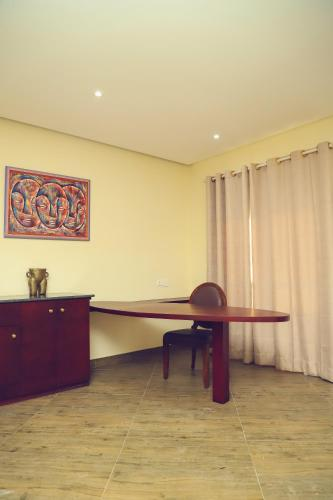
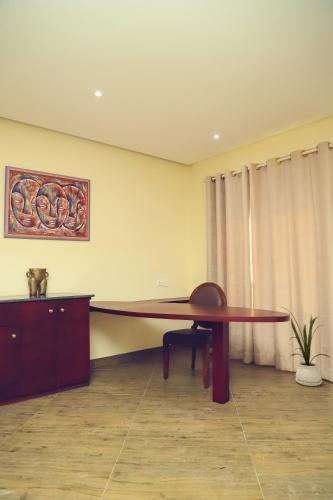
+ house plant (304, 344)
